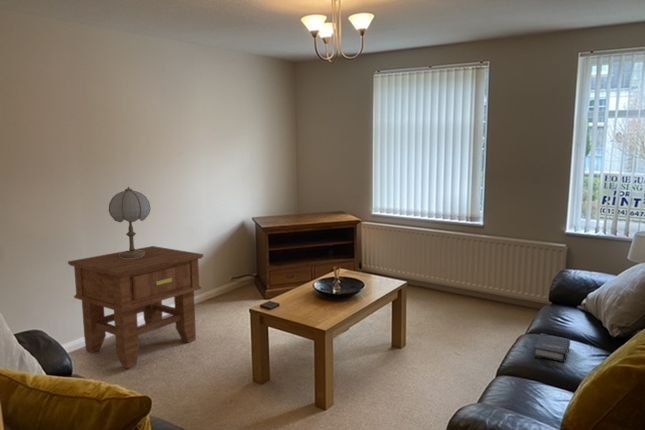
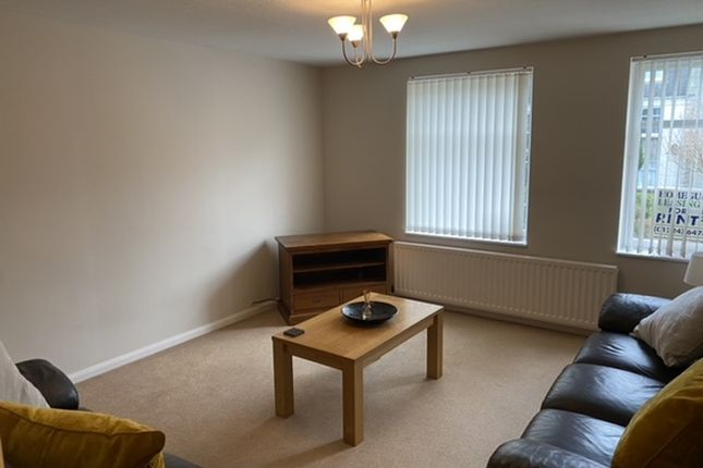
- table lamp (130, 221)
- hardback book (552, 347)
- side table (140, 302)
